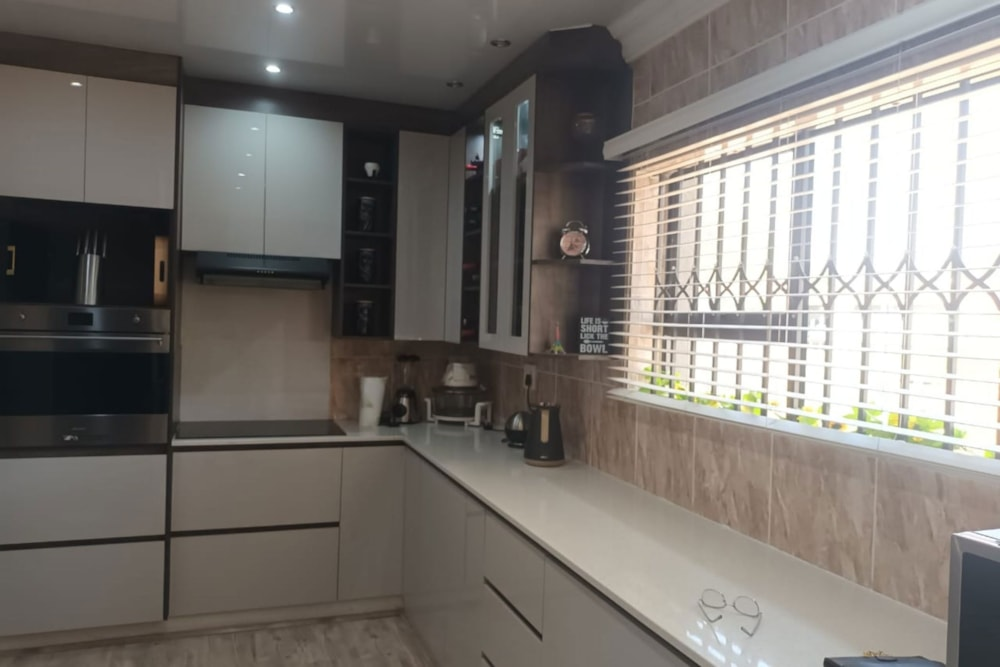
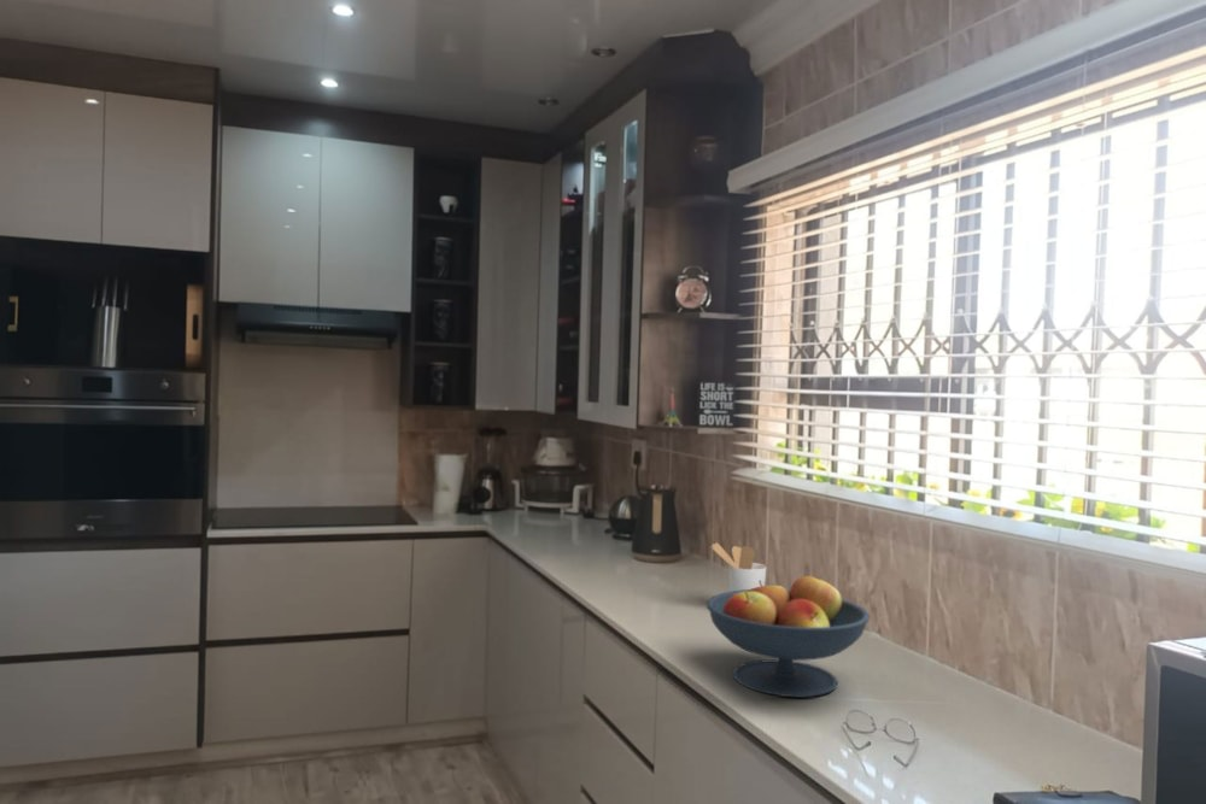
+ utensil holder (737, 576)
+ fruit bowl (785, 630)
